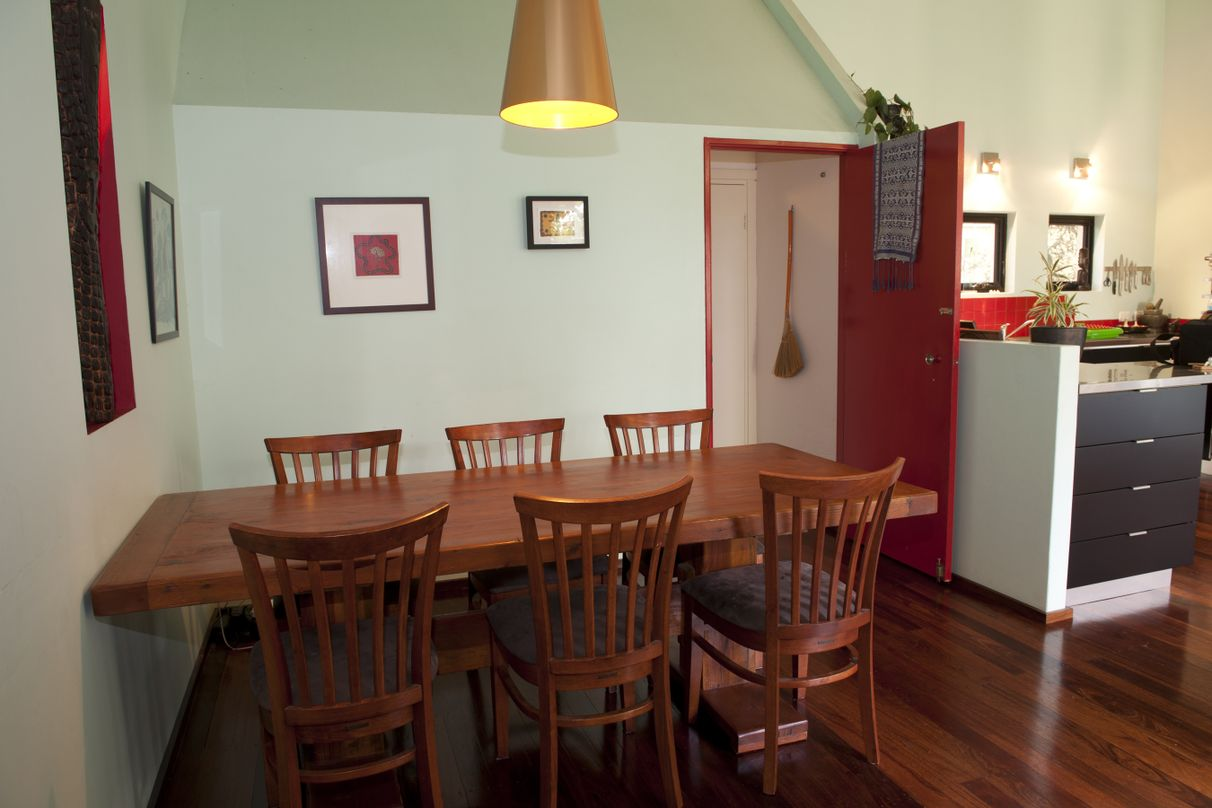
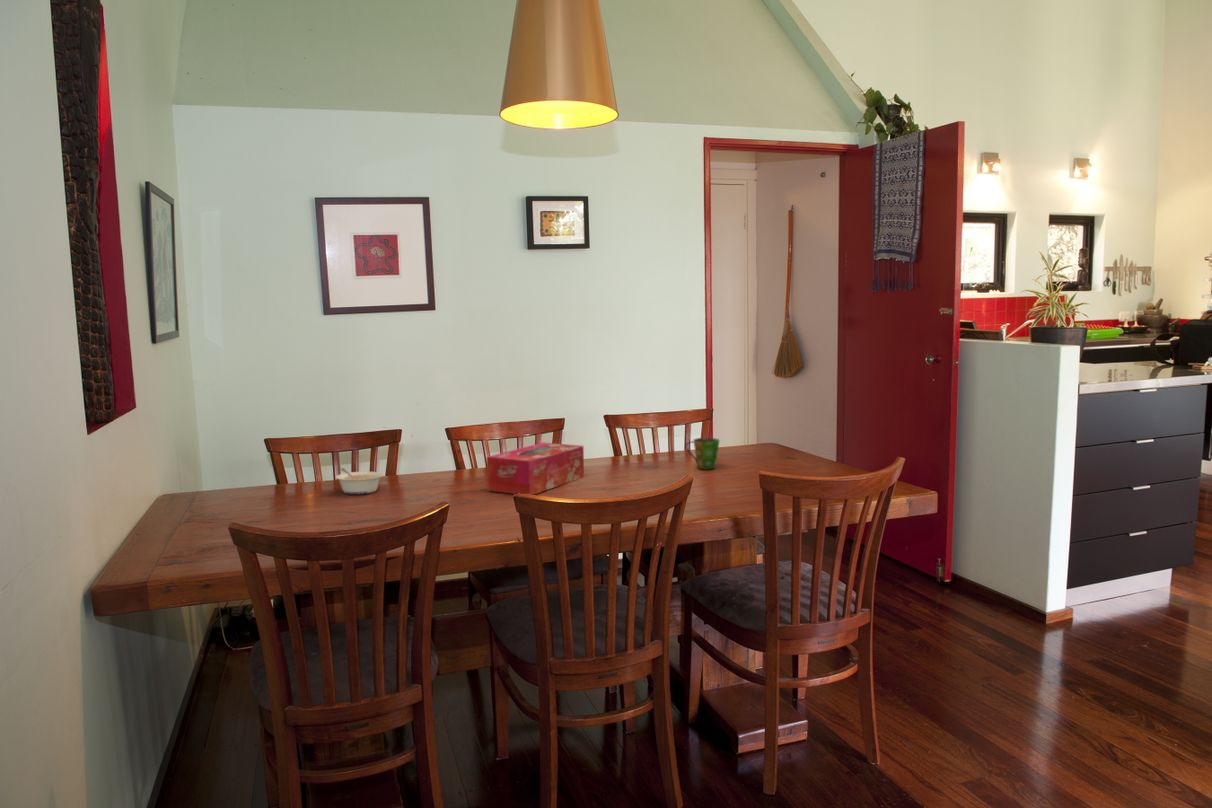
+ cup (702, 453)
+ tissue box (537, 467)
+ legume (357, 481)
